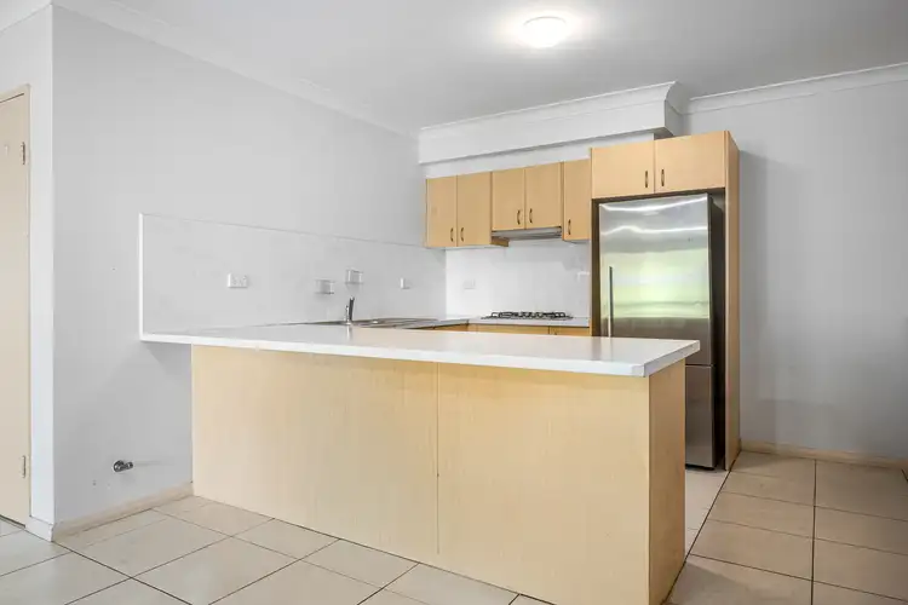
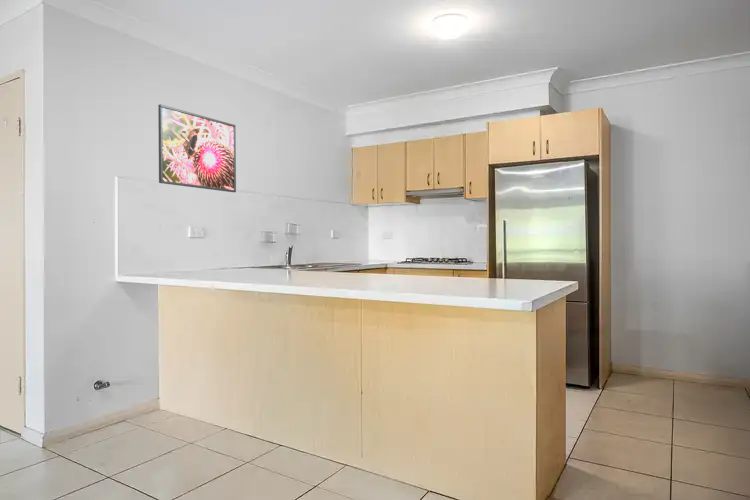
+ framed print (200, 151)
